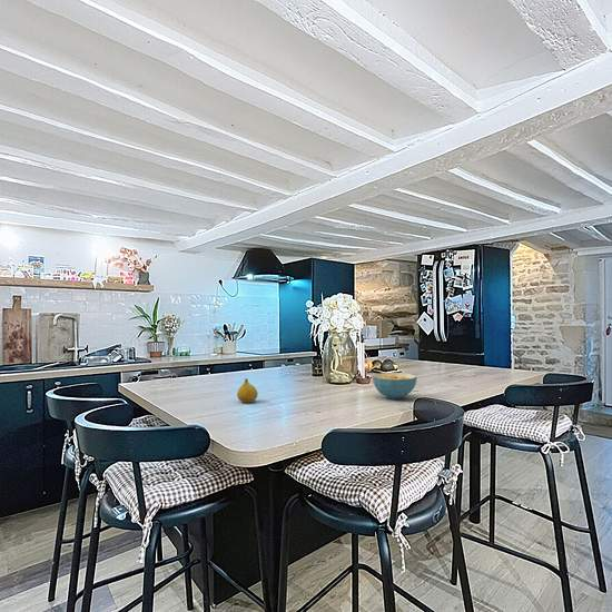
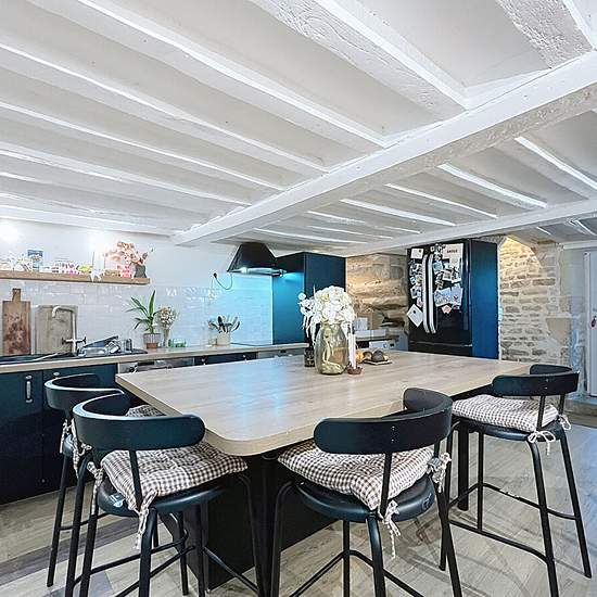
- fruit (247, 389)
- cereal bowl (394, 386)
